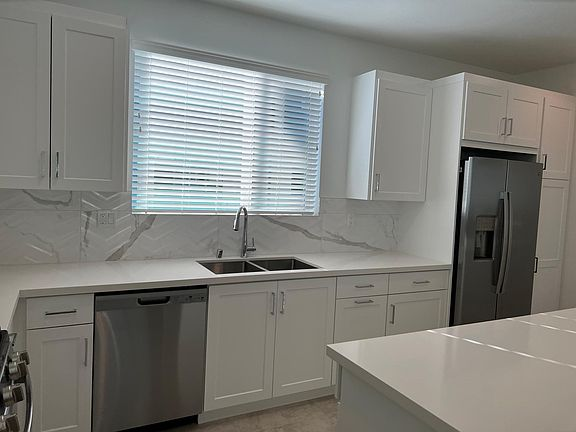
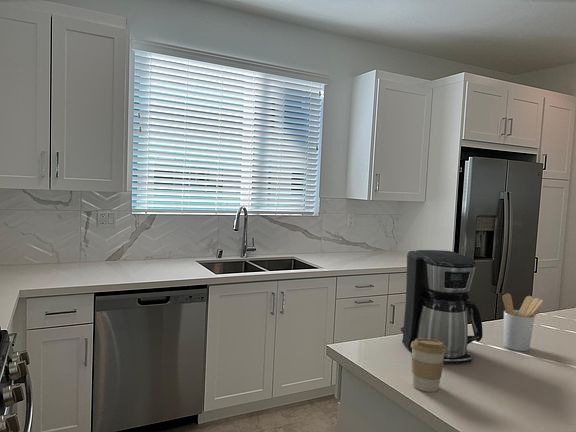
+ coffee maker (442, 300)
+ coffee cup (427, 363)
+ utensil holder (522, 321)
